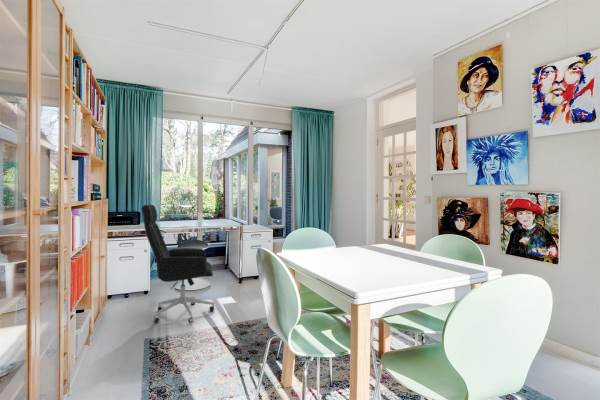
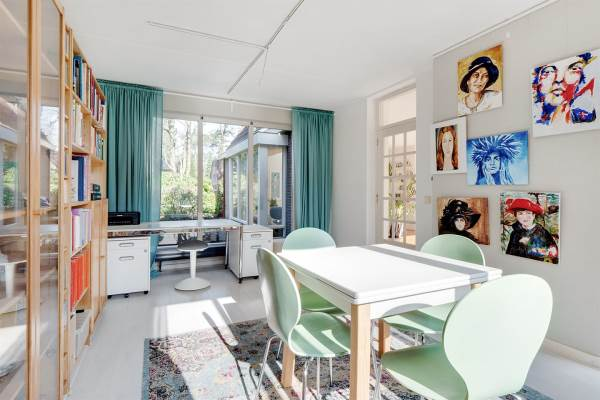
- office chair (179, 259)
